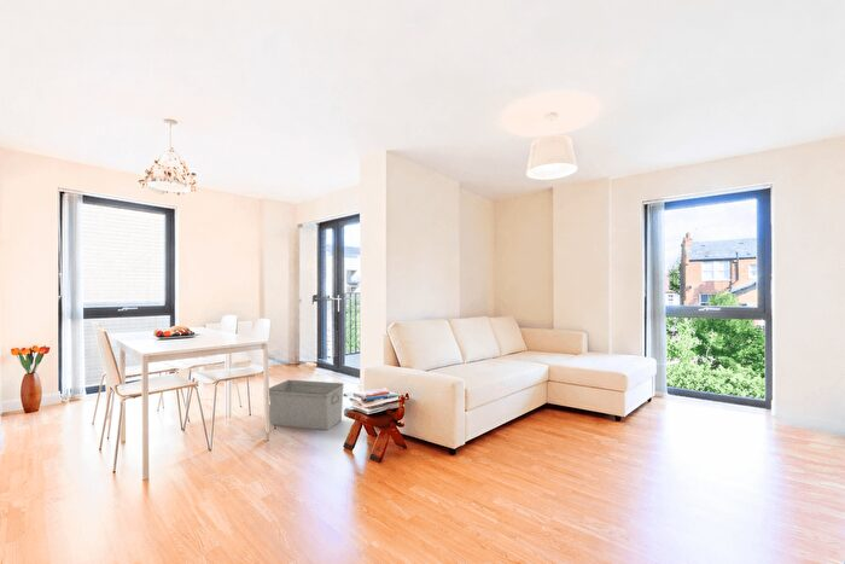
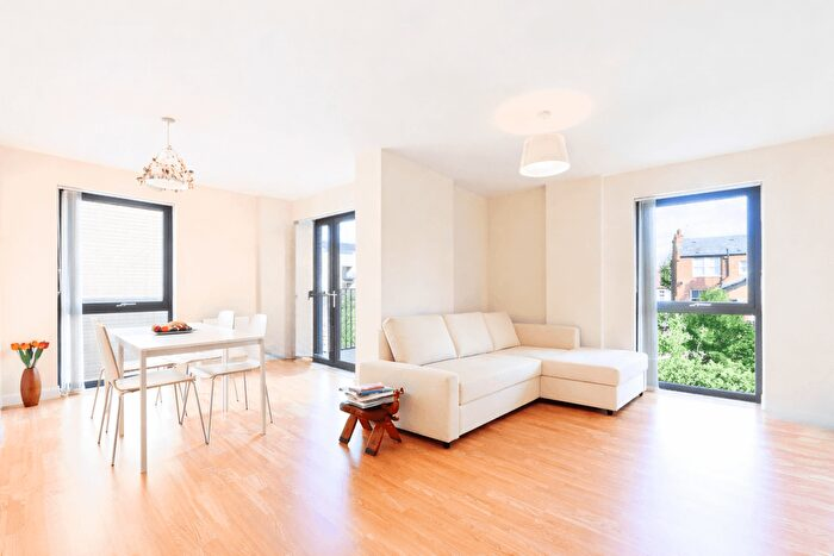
- storage bin (305, 403)
